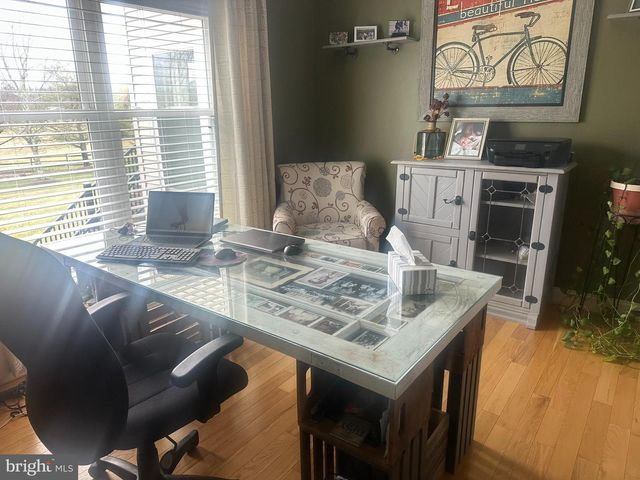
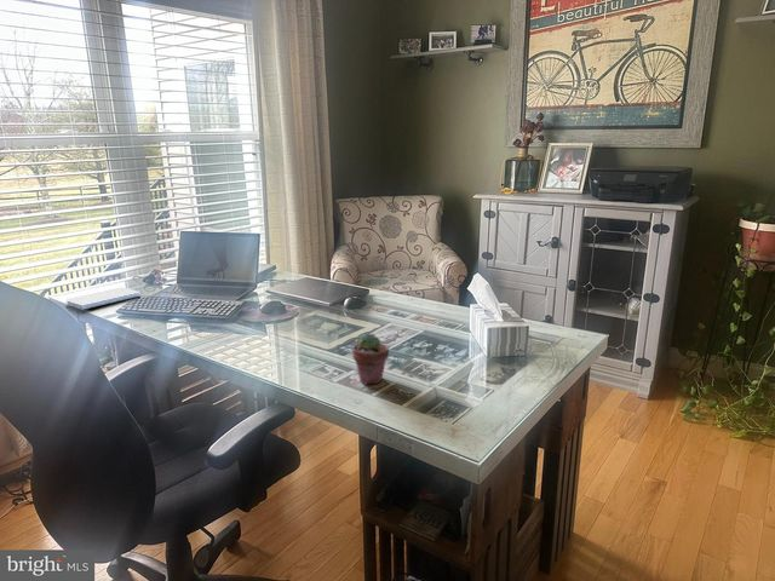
+ notepad (103, 297)
+ potted succulent (371, 356)
